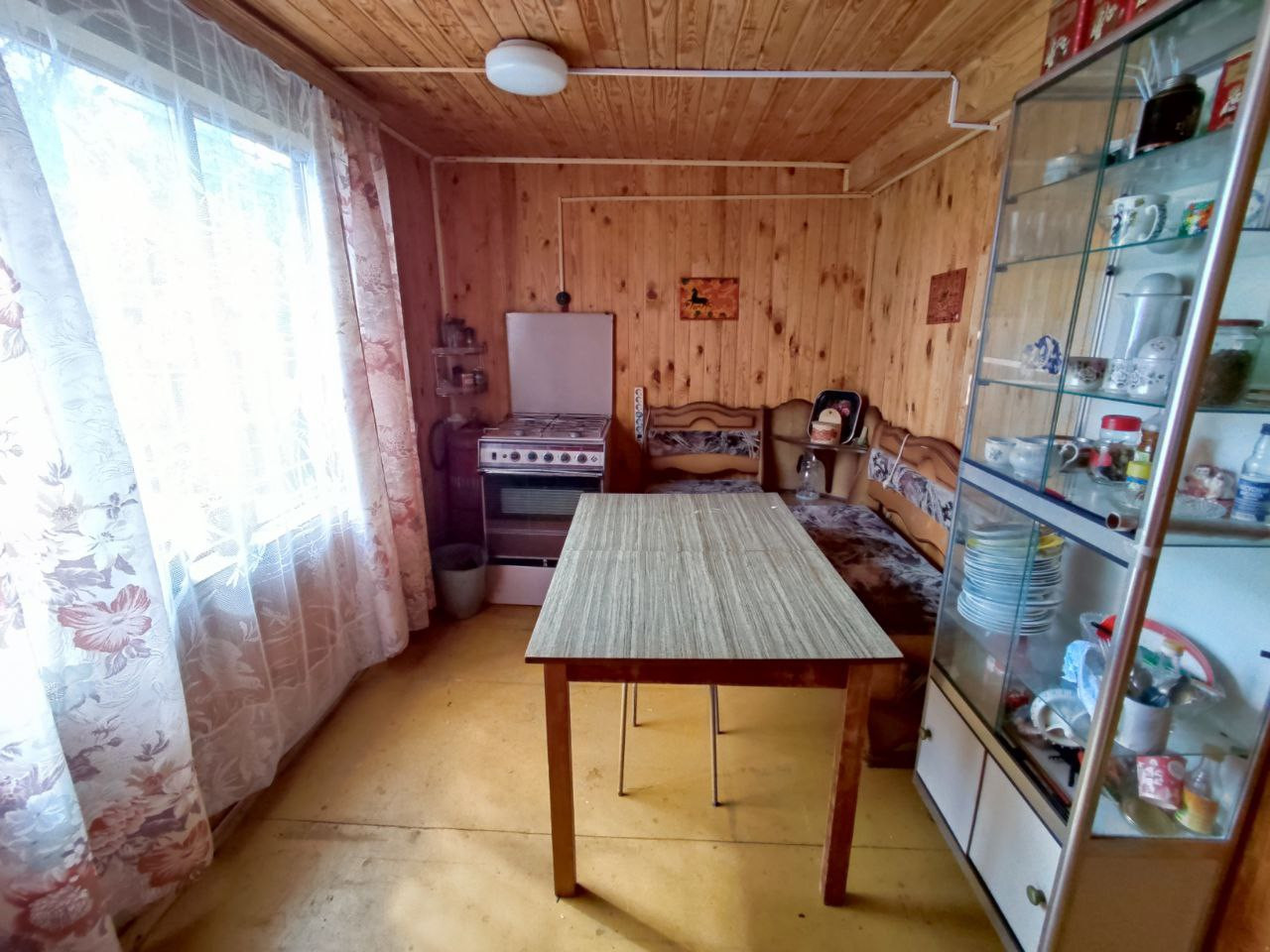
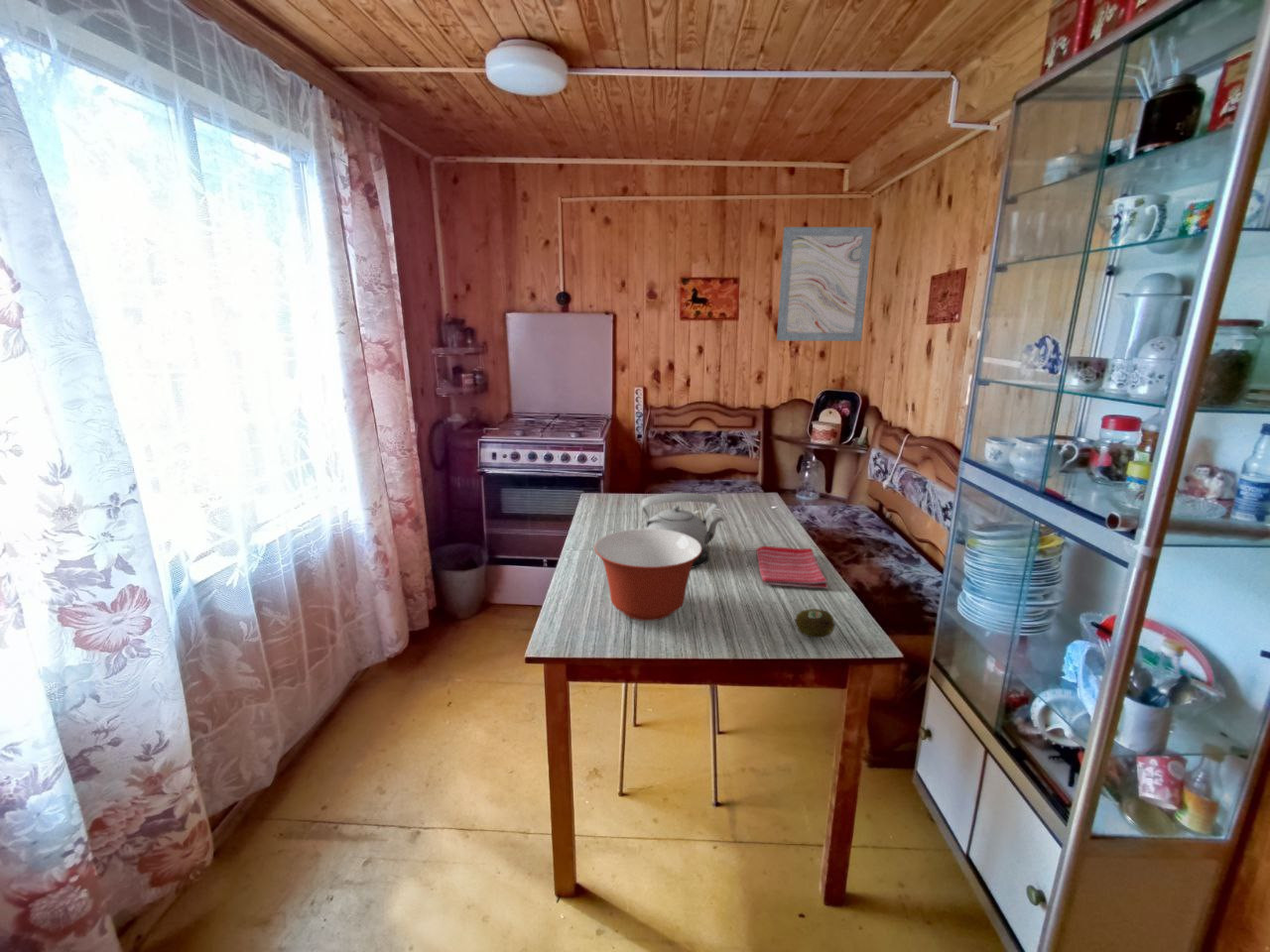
+ fruit (815, 623)
+ wall art (823, 285)
+ teapot (682, 522)
+ mixing bowl (647, 577)
+ dish towel (789, 565)
